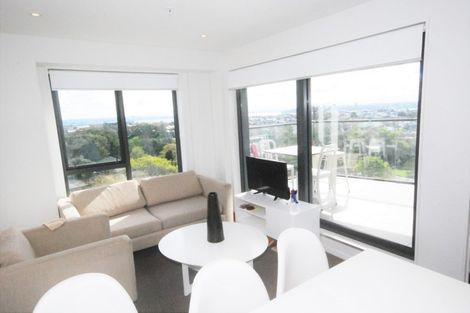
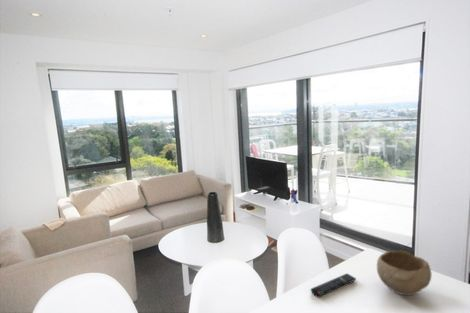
+ remote control (333, 285)
+ bowl (402, 275)
